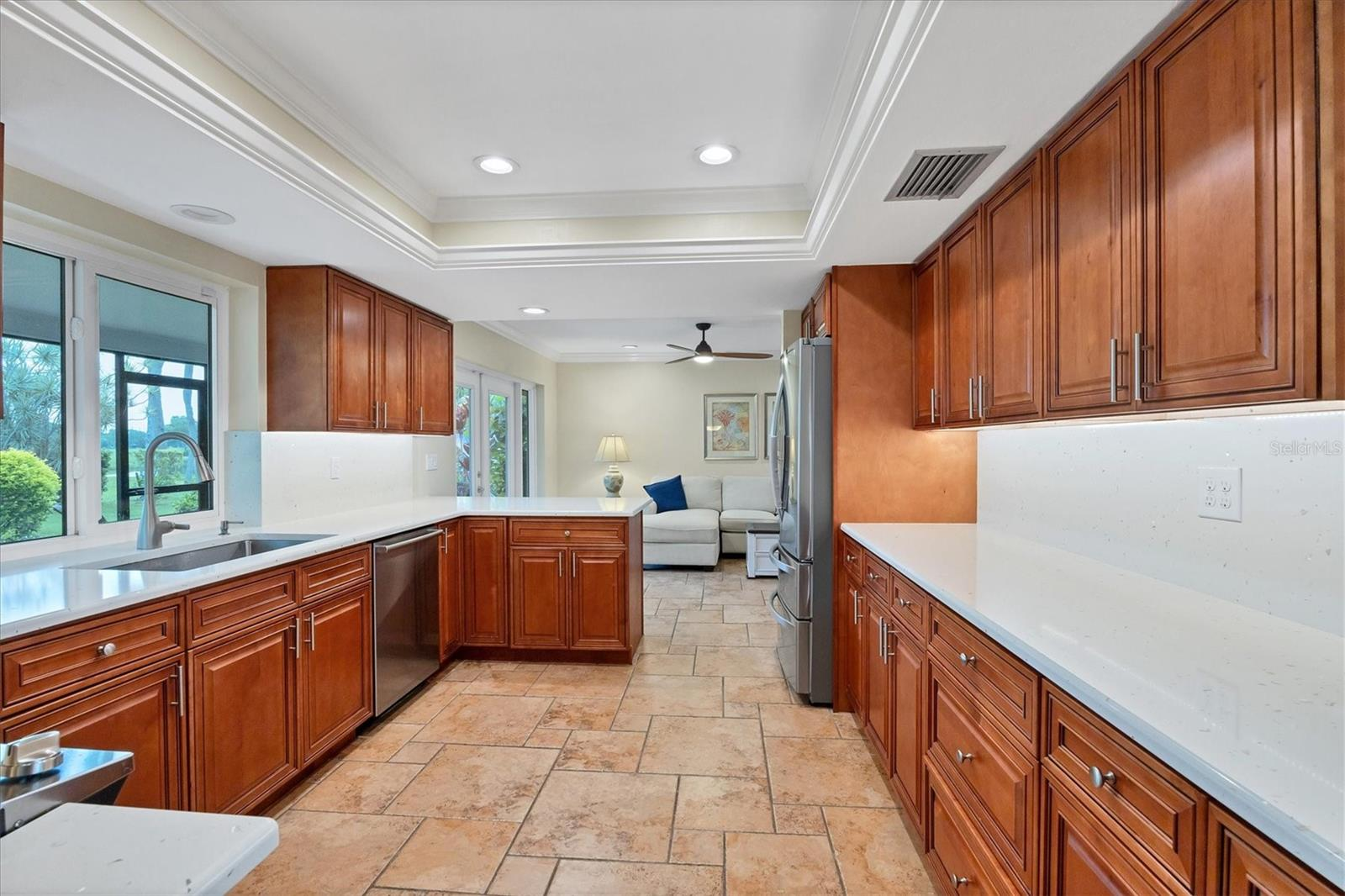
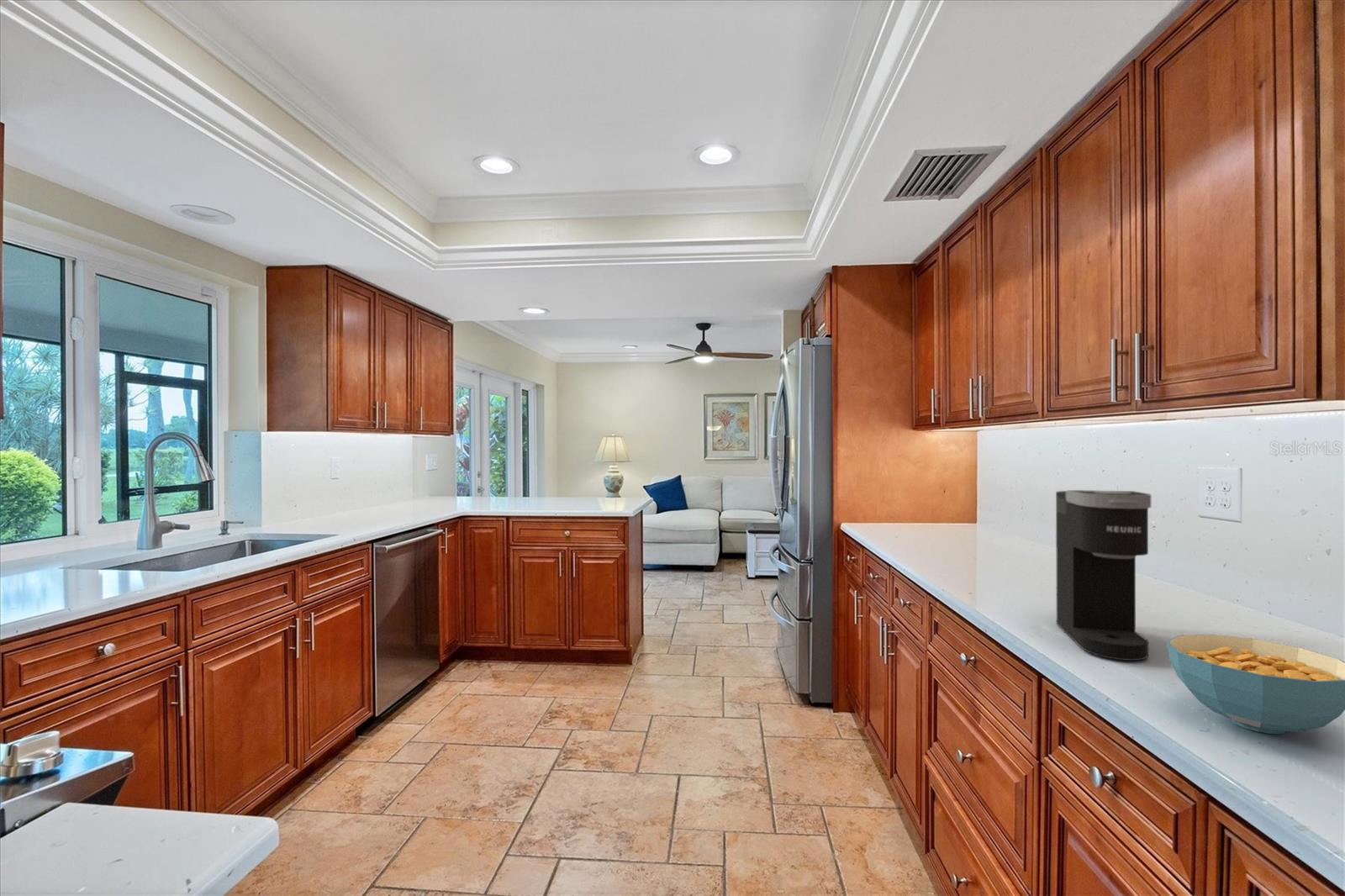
+ coffee maker (1099, 564)
+ cereal bowl (1257, 689)
